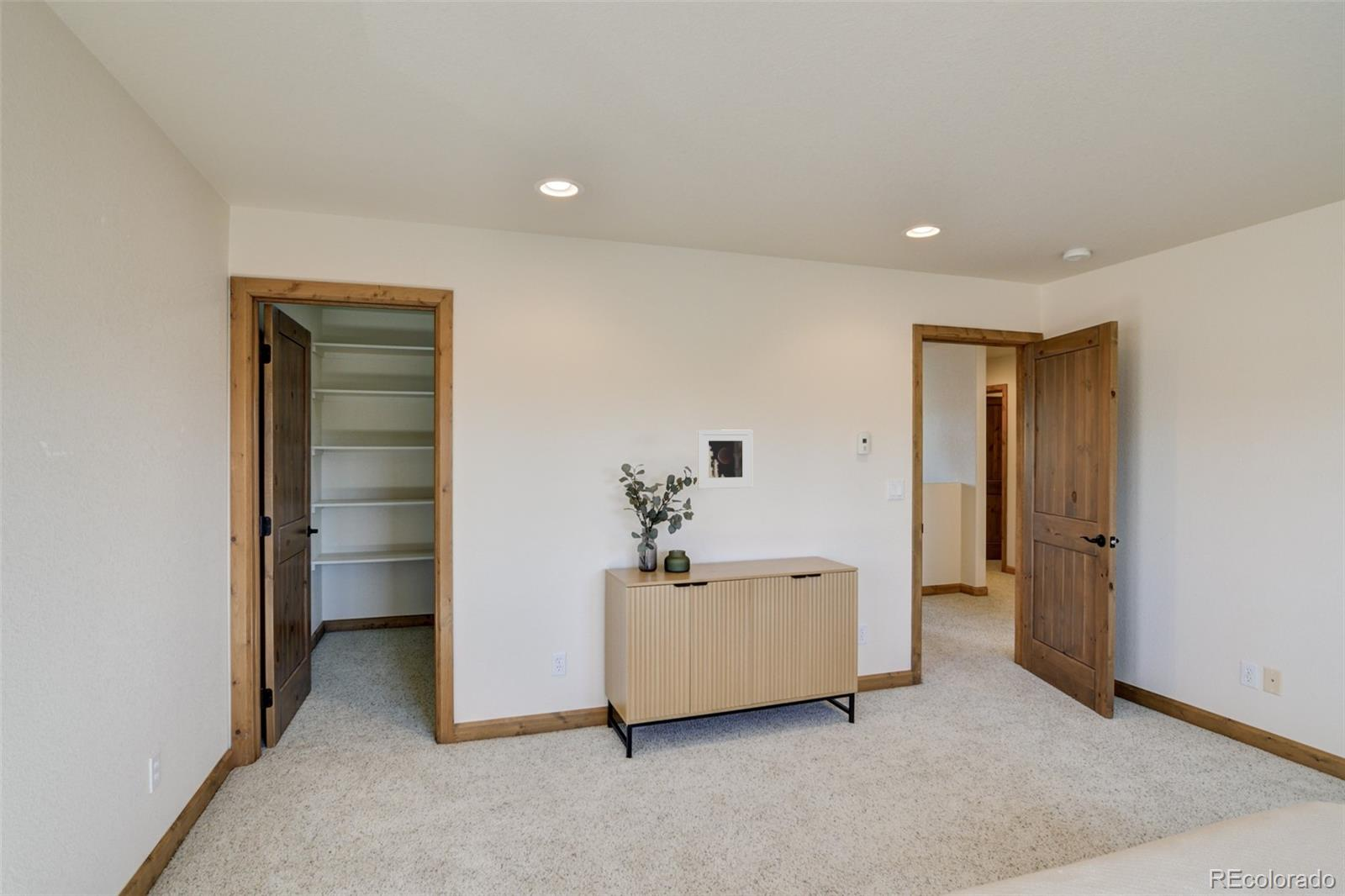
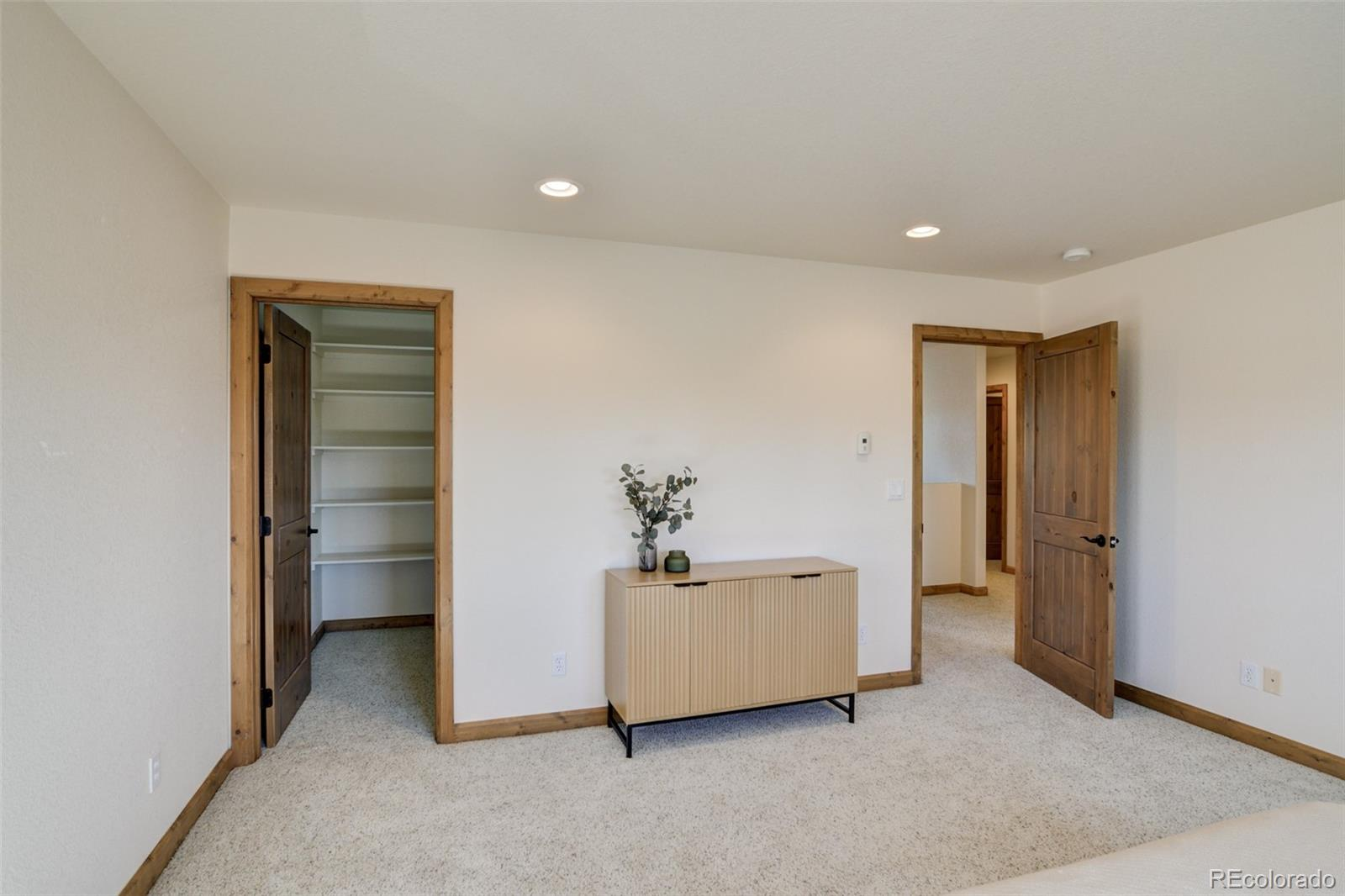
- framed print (725, 459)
